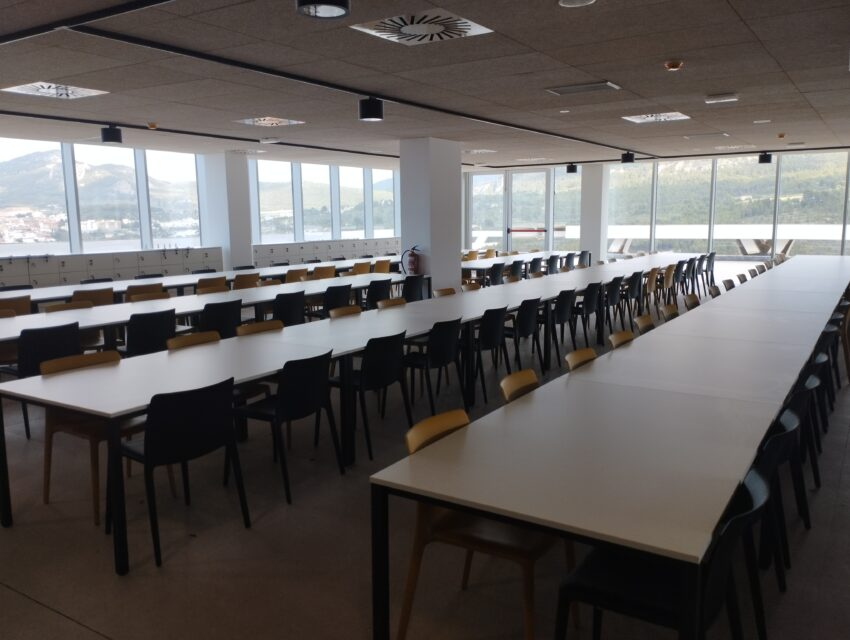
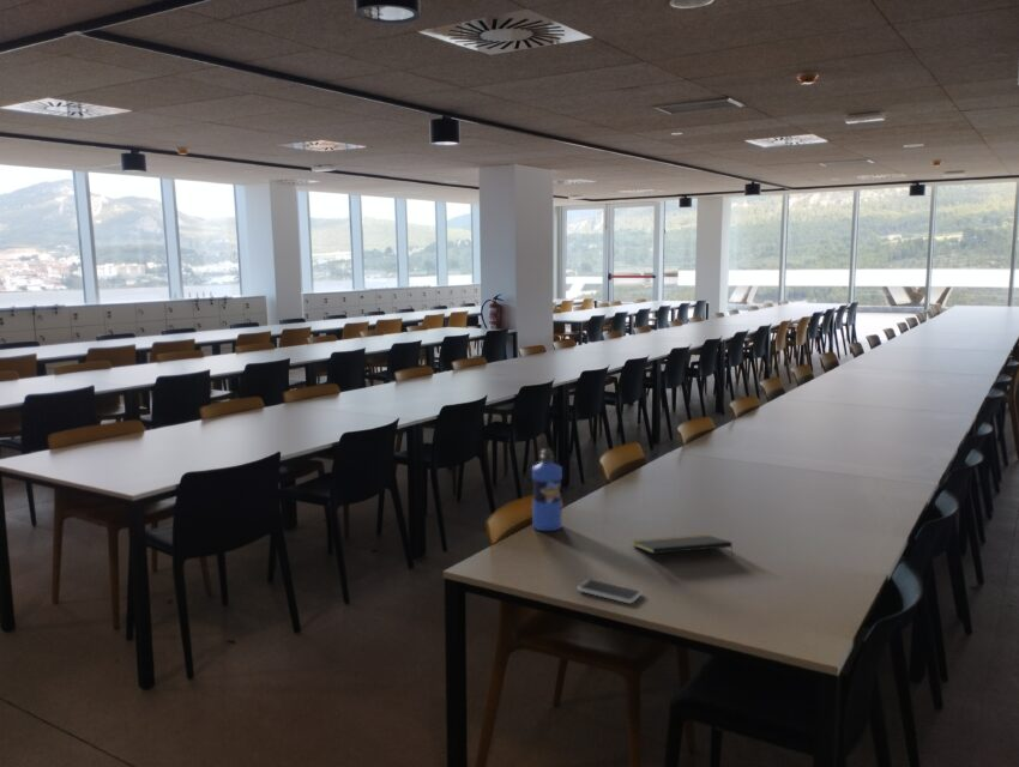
+ water bottle (547, 488)
+ notepad (680, 543)
+ smartphone (609, 591)
